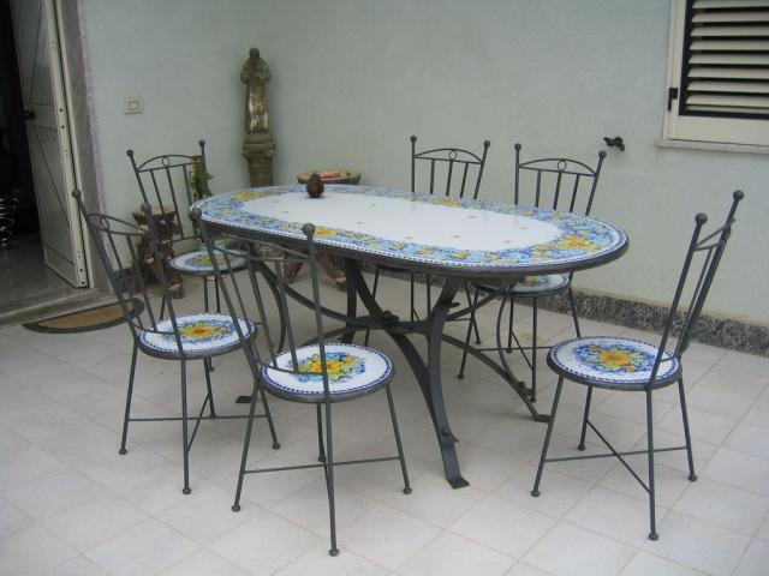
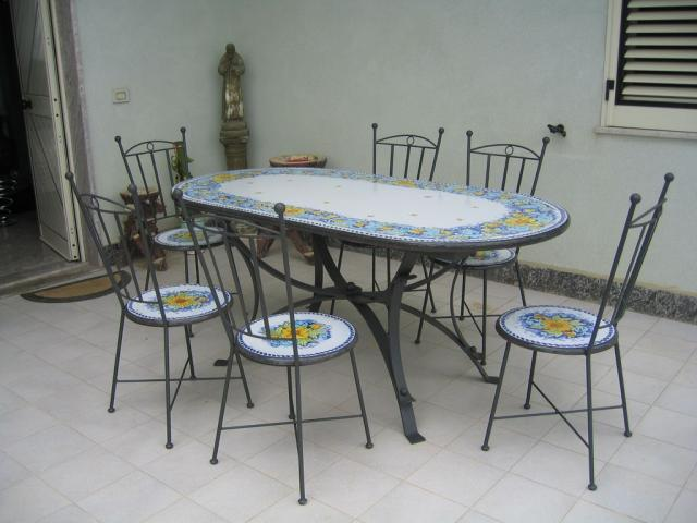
- fruit (315, 184)
